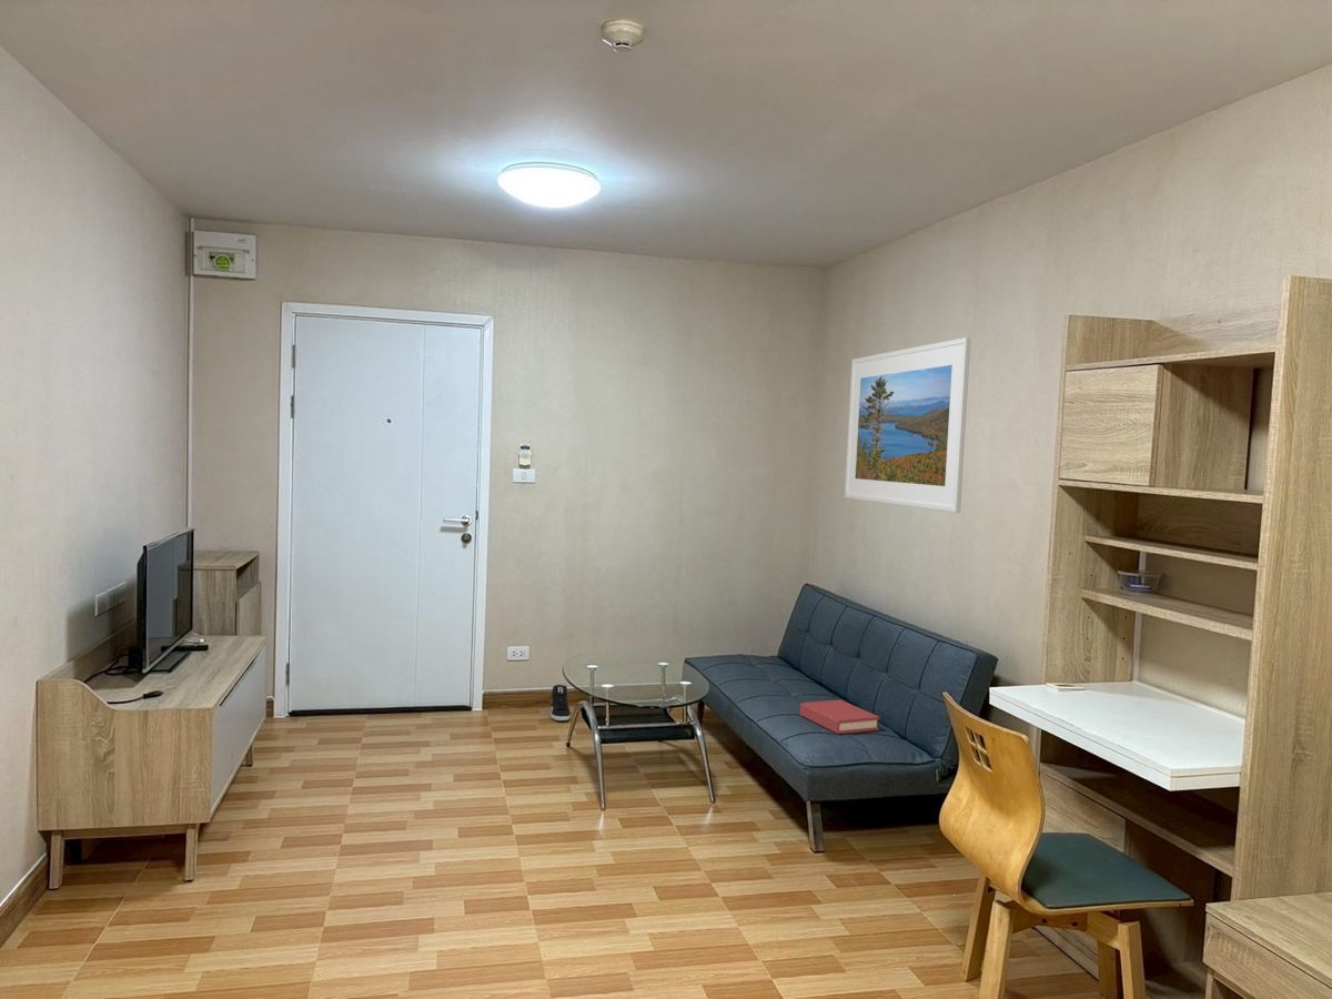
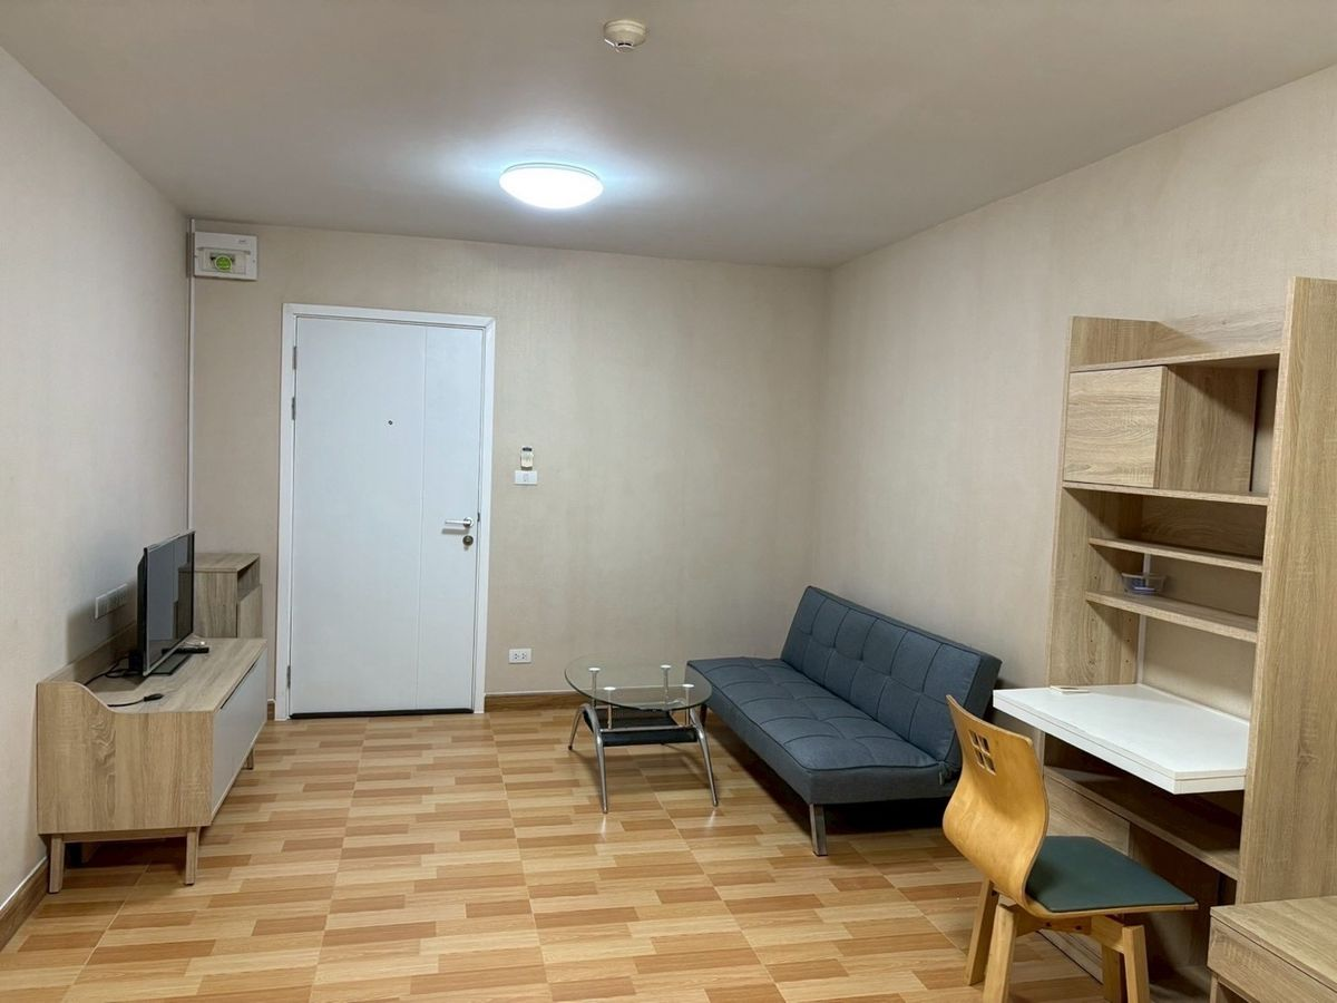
- sneaker (558, 700)
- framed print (899, 426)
- hardback book (838, 716)
